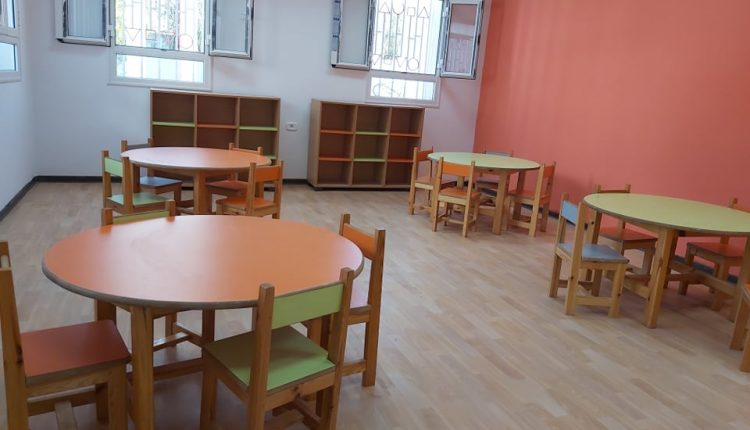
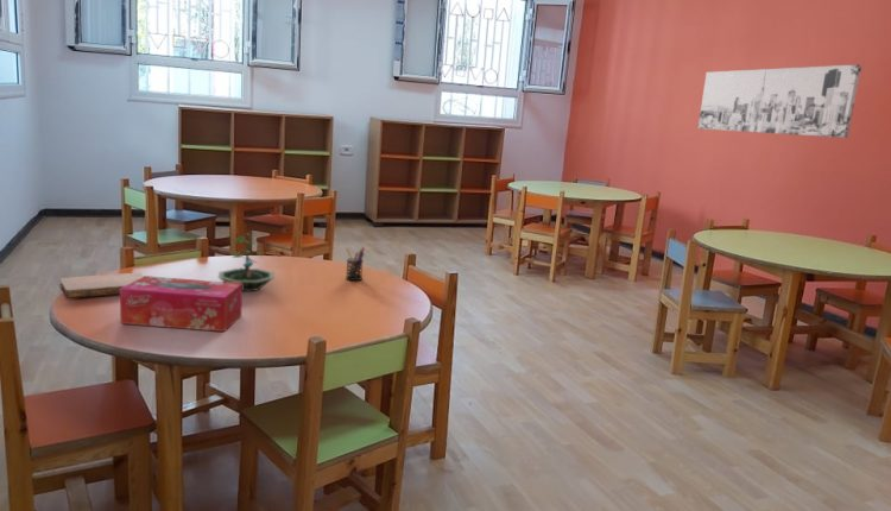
+ notebook (106, 284)
+ terrarium (247, 245)
+ tissue box (183, 302)
+ wall art (769, 101)
+ pen holder (356, 261)
